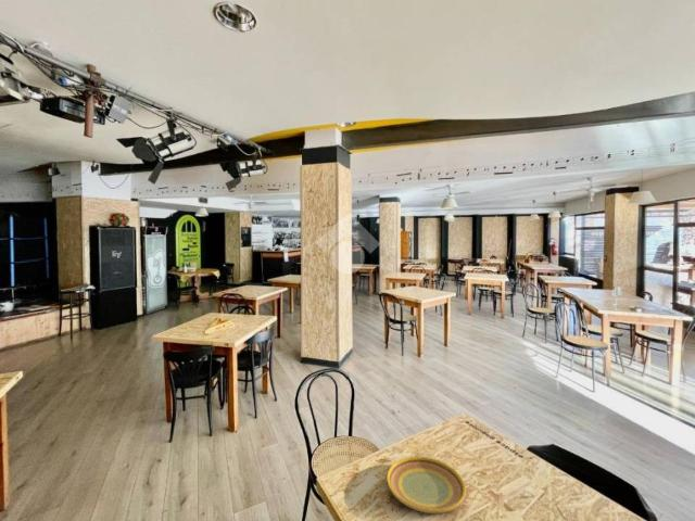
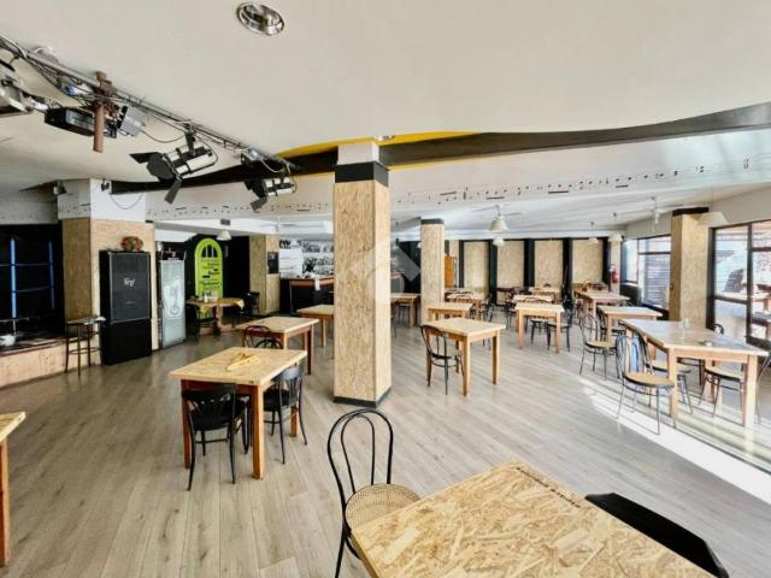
- plate (425, 484)
